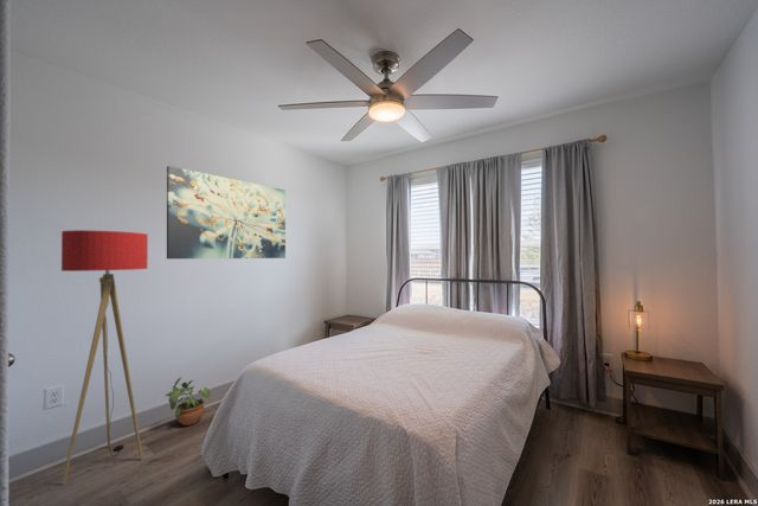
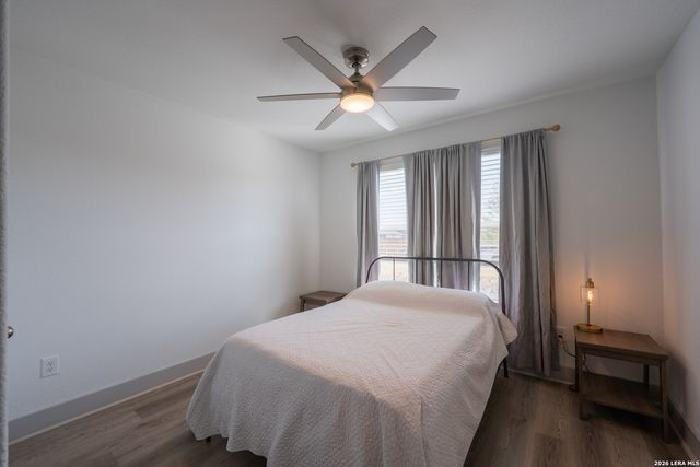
- wall art (235, 219)
- potted plant (185, 399)
- floor lamp (107, 346)
